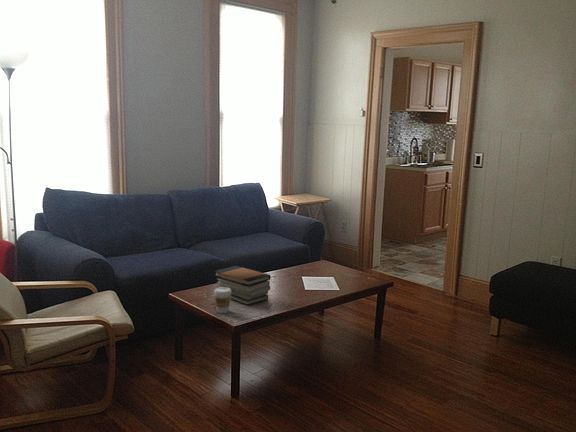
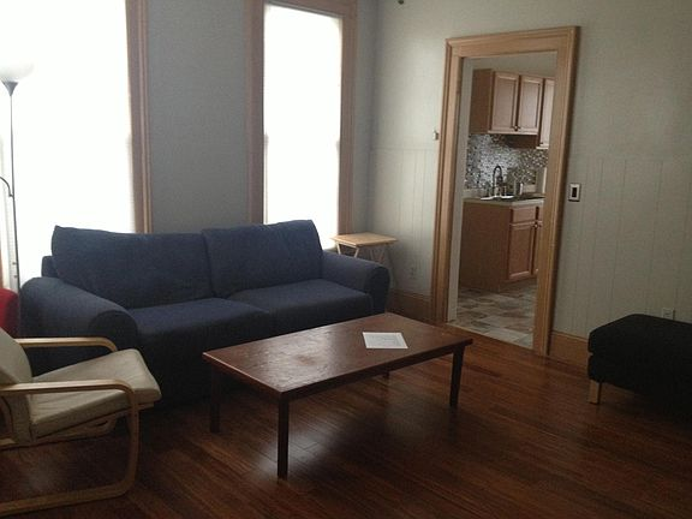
- book stack (242, 284)
- coffee cup (222, 299)
